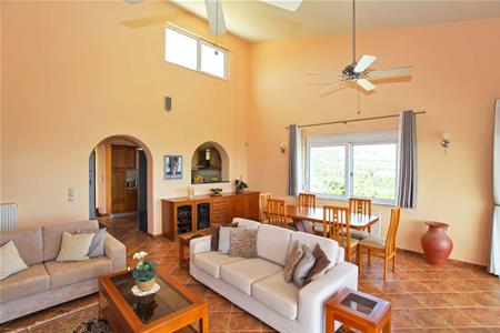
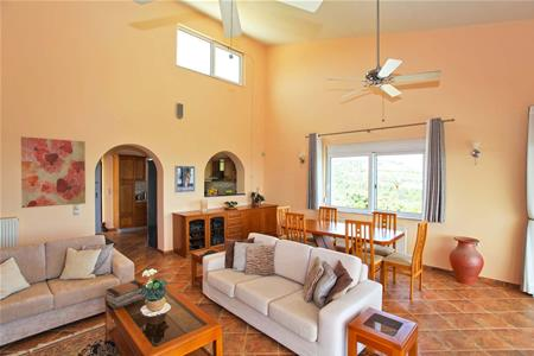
+ book stack (125, 293)
+ wall art (55, 172)
